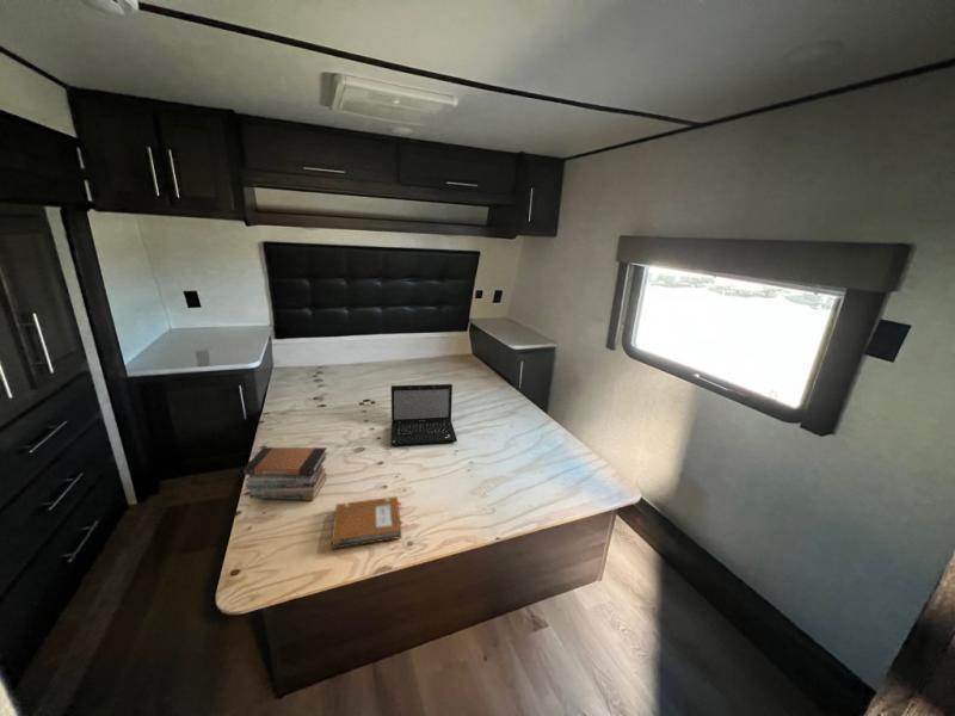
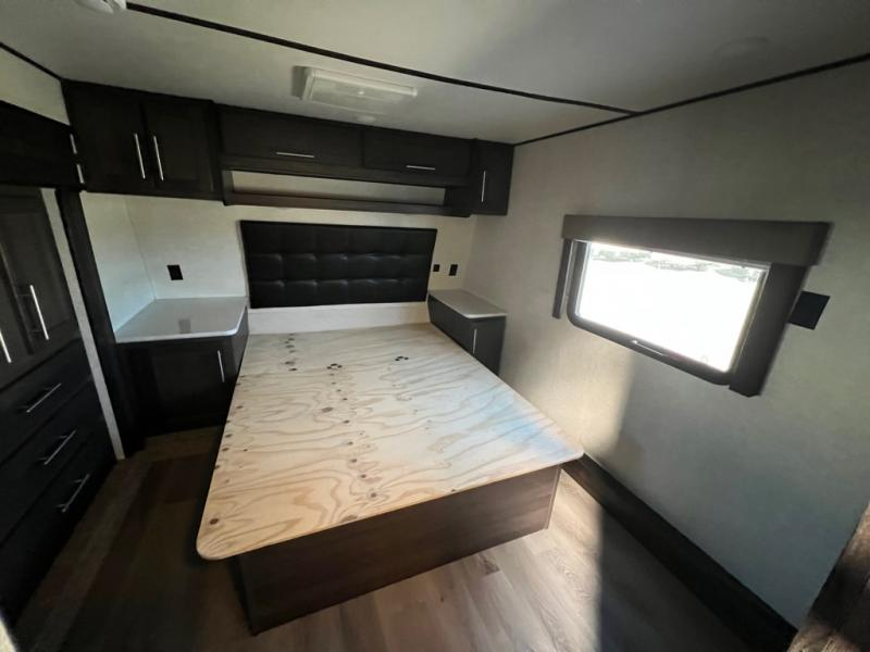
- notebook (369, 519)
- book stack (288, 473)
- laptop (423, 413)
